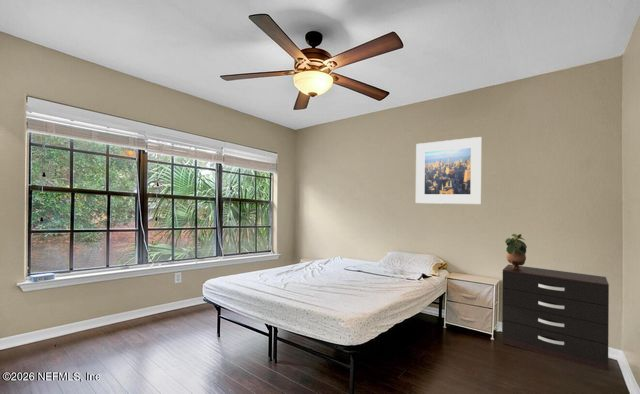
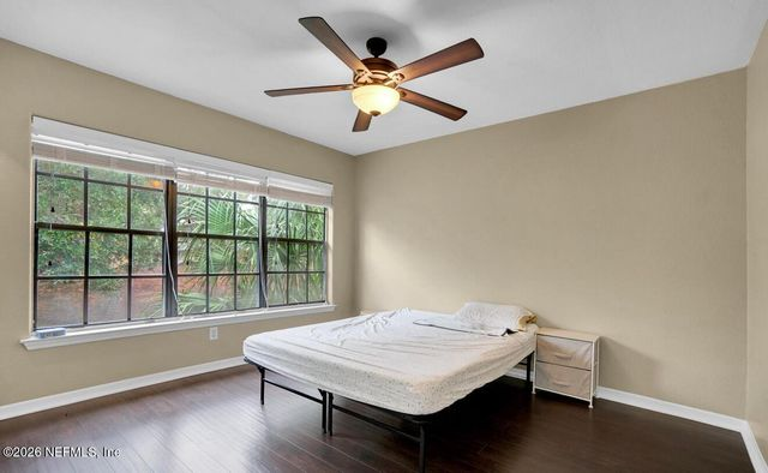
- potted plant (515, 250)
- dresser (551, 312)
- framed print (446, 172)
